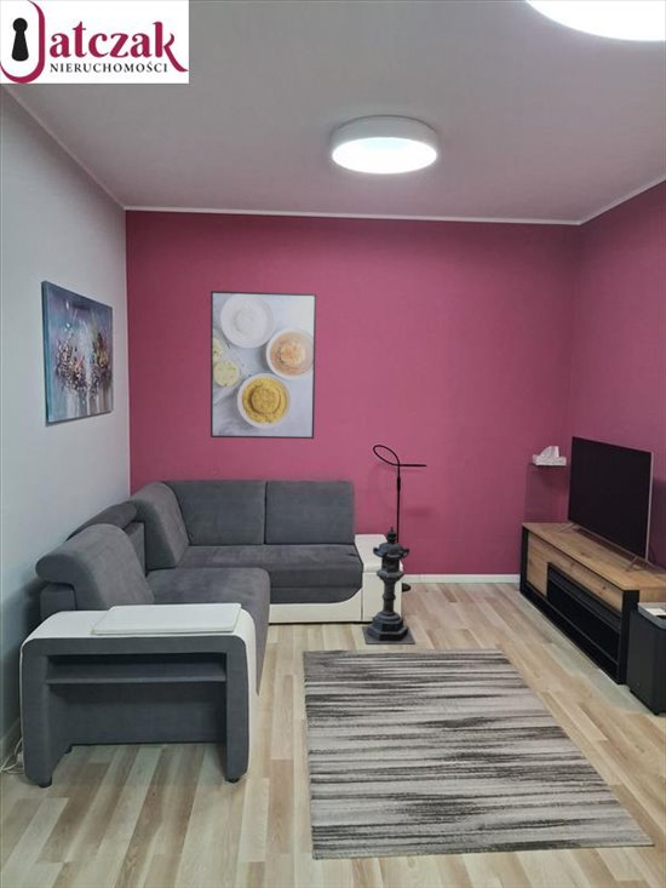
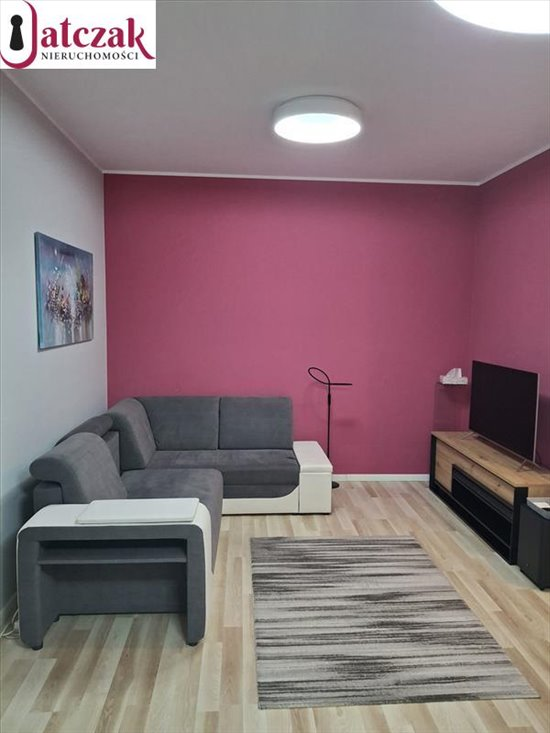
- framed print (263, 366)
- lantern (389, 580)
